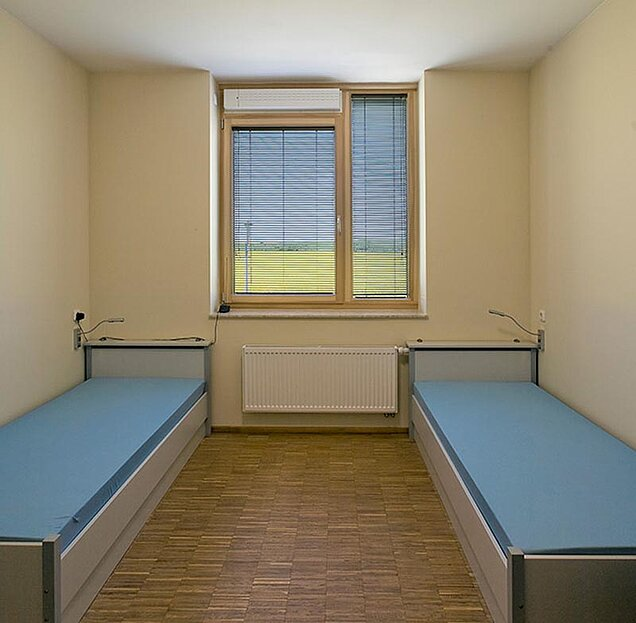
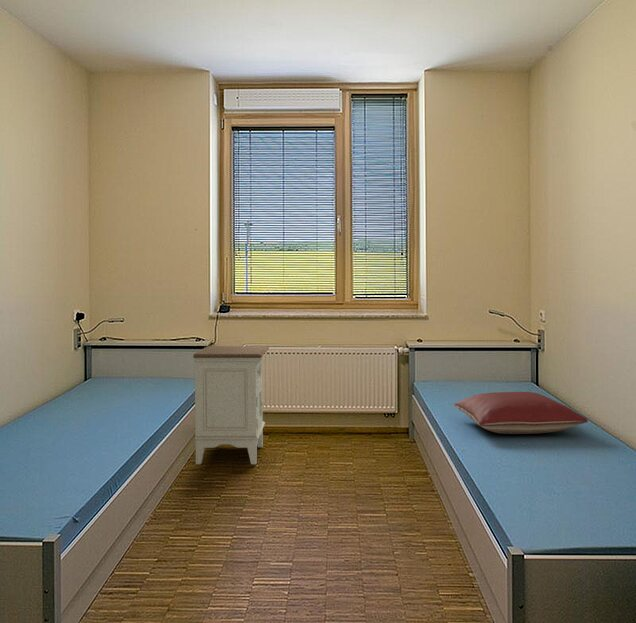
+ pillow (516, 412)
+ nightstand (233, 402)
